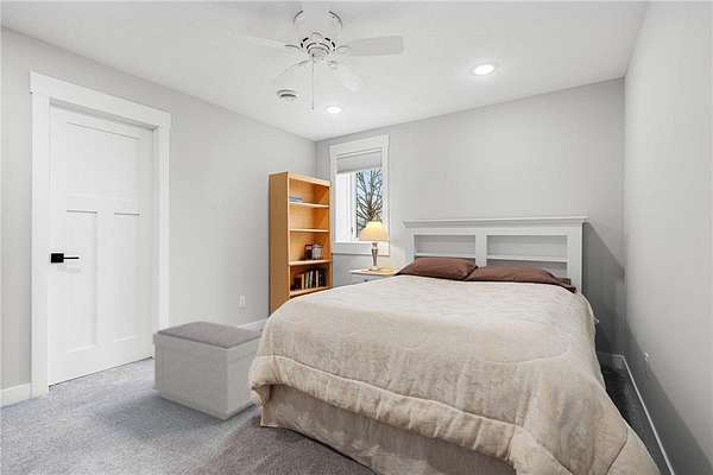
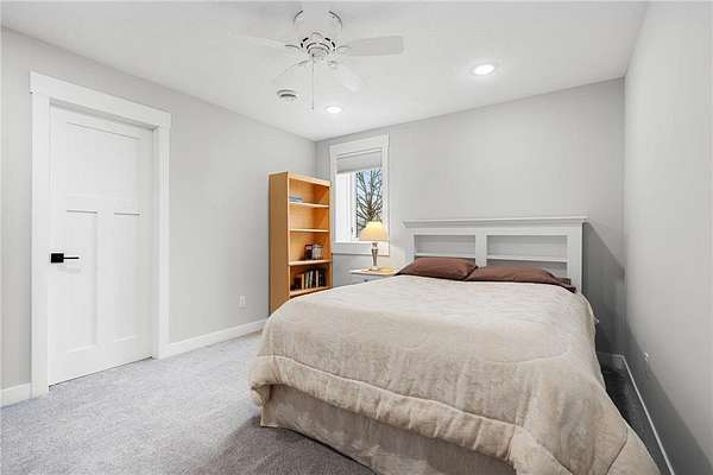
- bench (210, 363)
